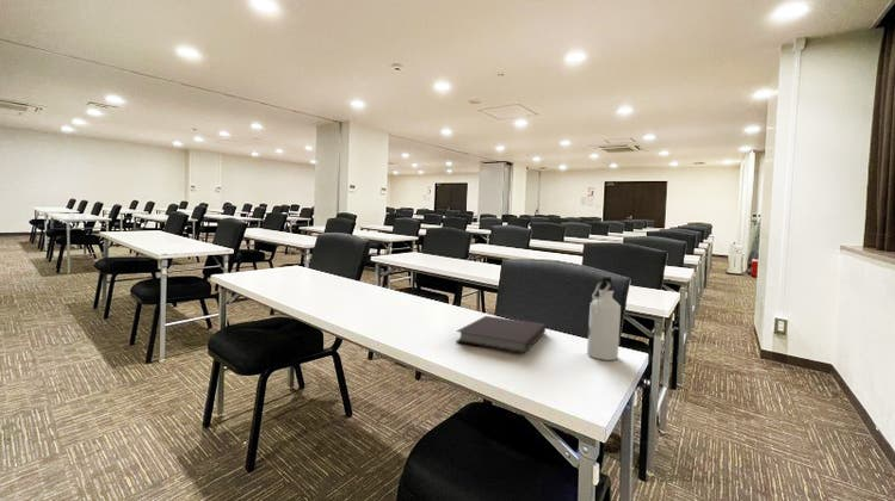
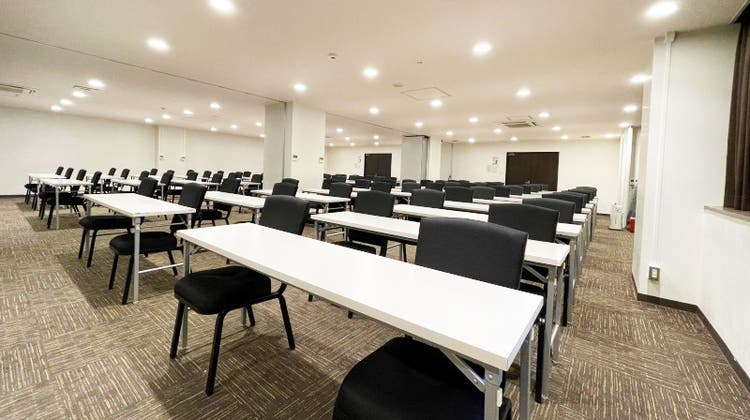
- notebook (502, 332)
- water bottle (600, 316)
